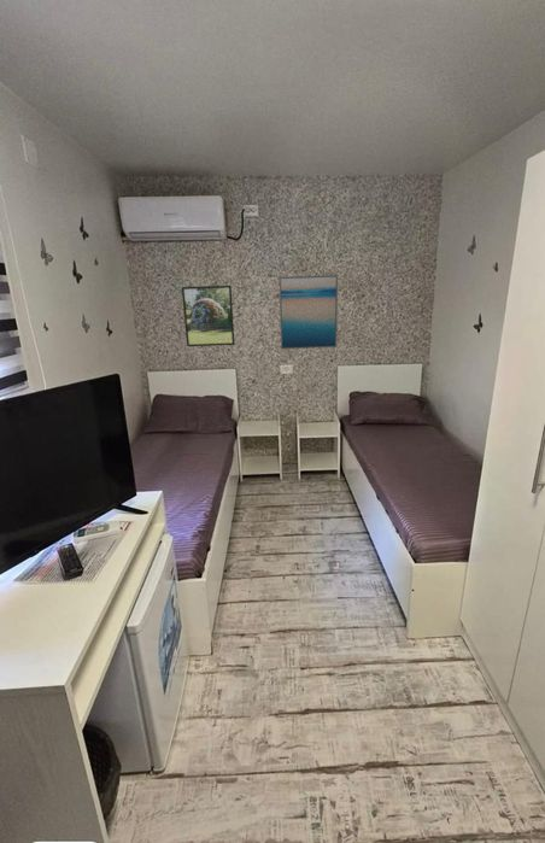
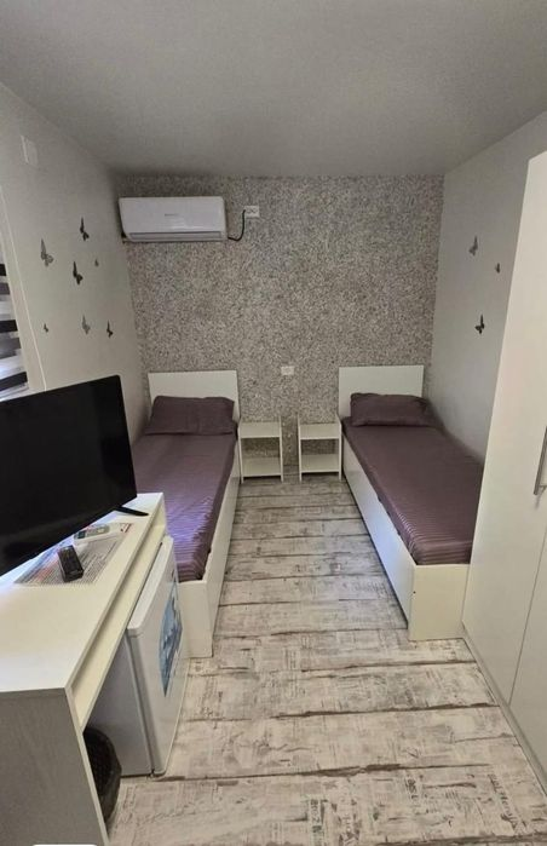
- wall art (307, 312)
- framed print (209, 316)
